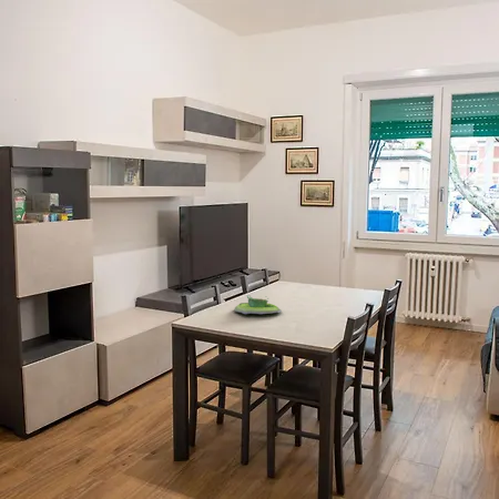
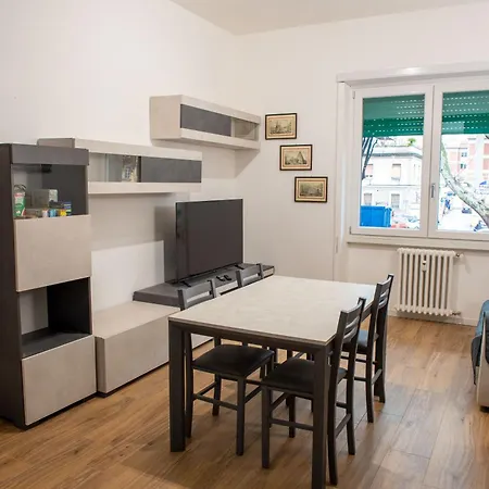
- plant pot (257, 303)
